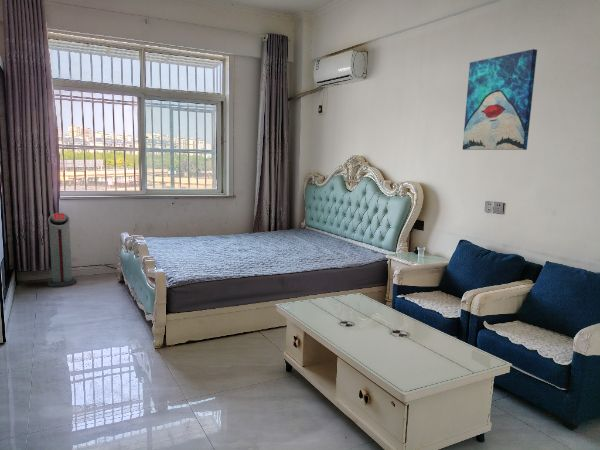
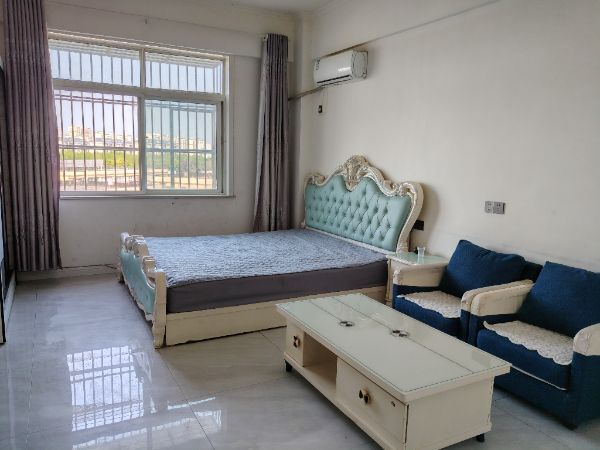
- wall art (496, 103)
- air purifier (60, 248)
